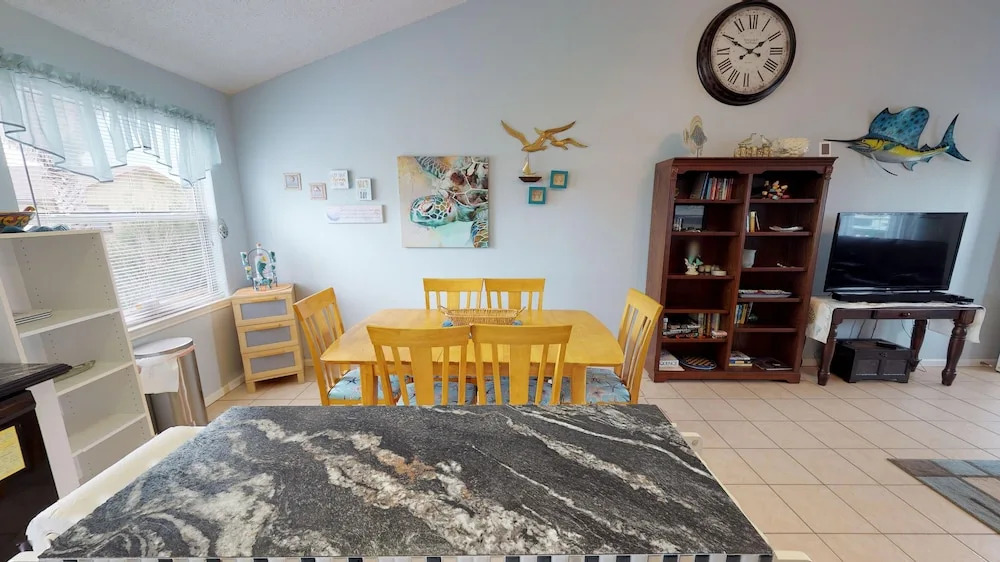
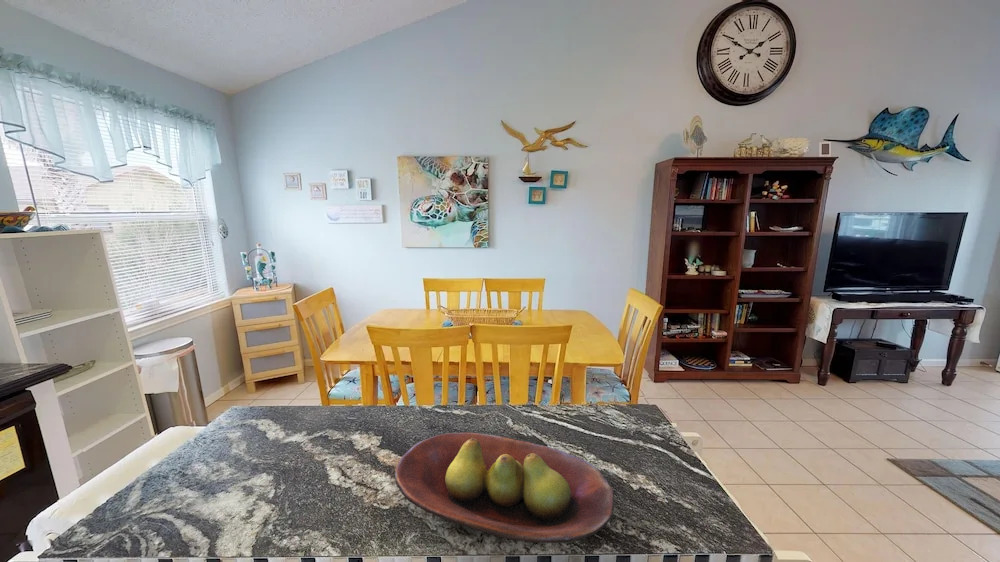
+ fruit bowl (499, 477)
